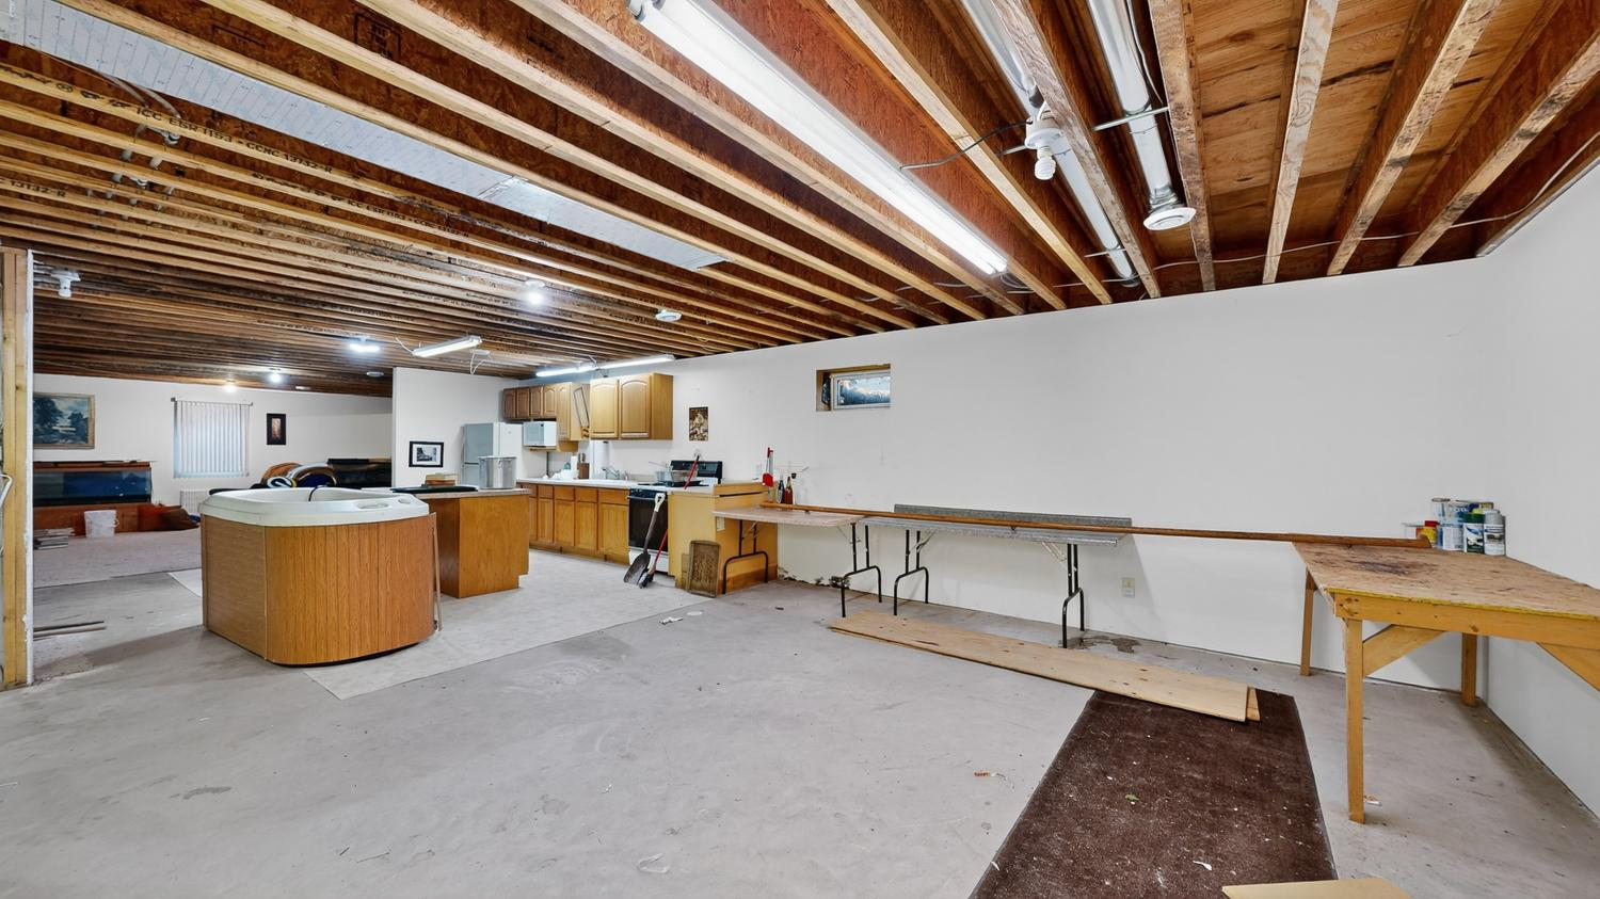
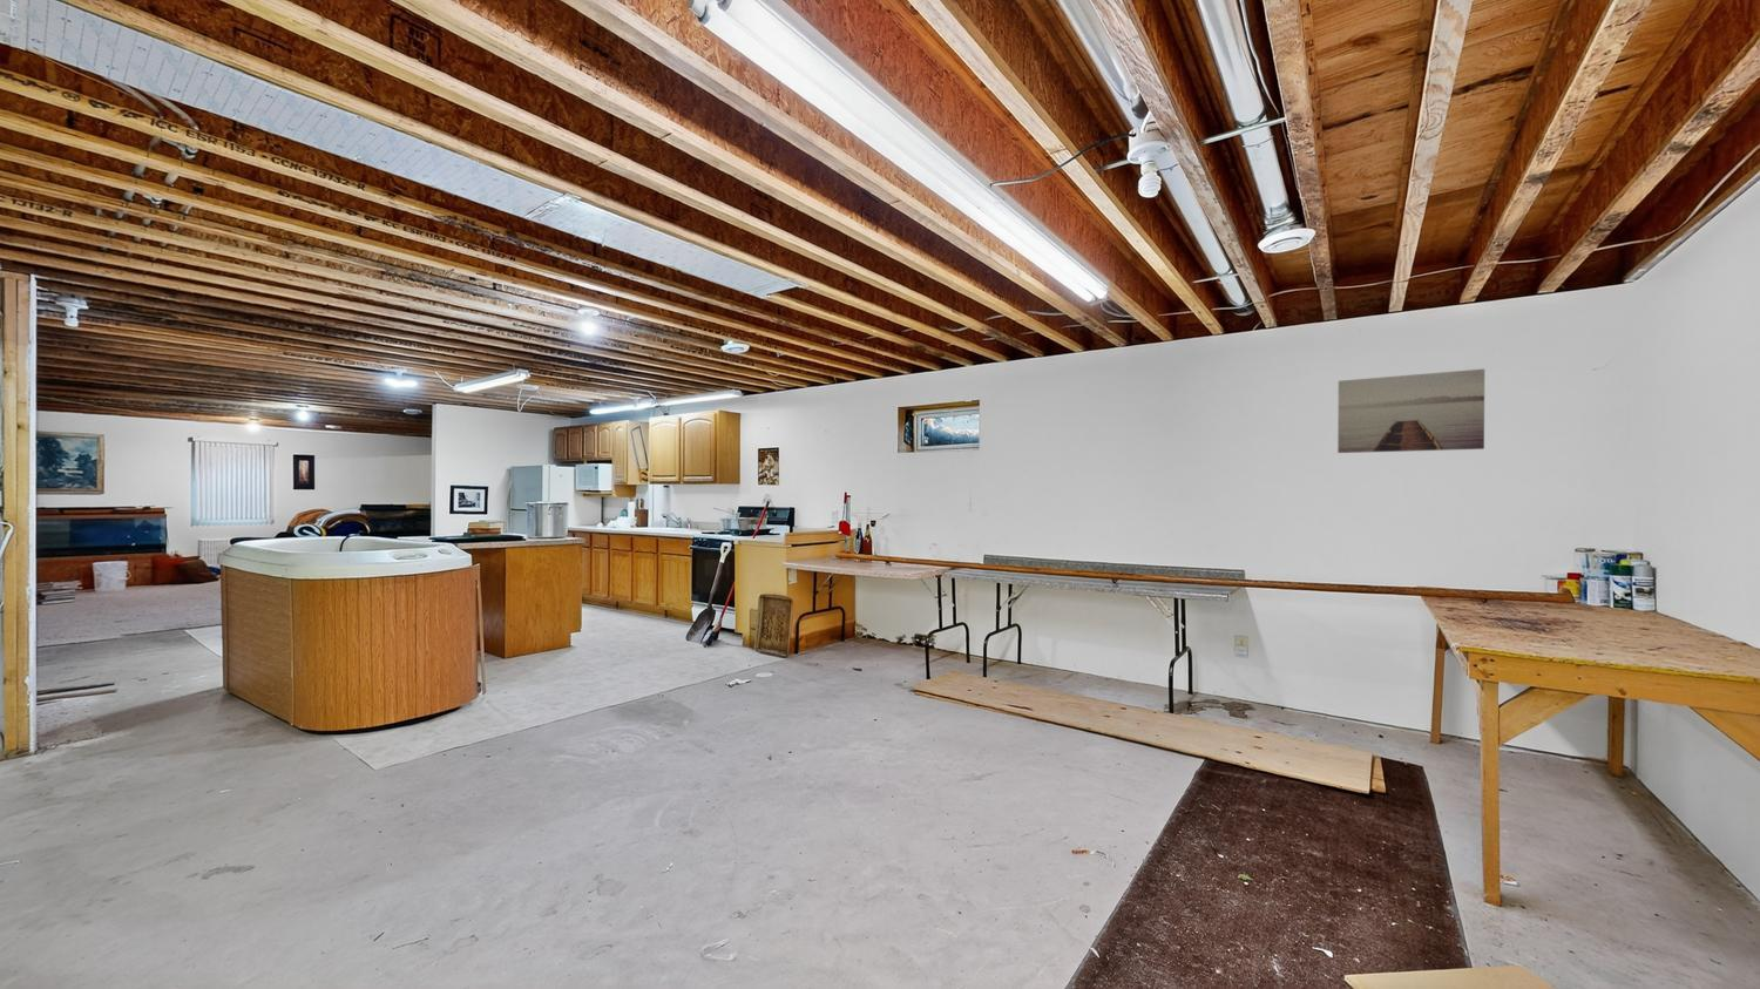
+ wall art (1407, 413)
